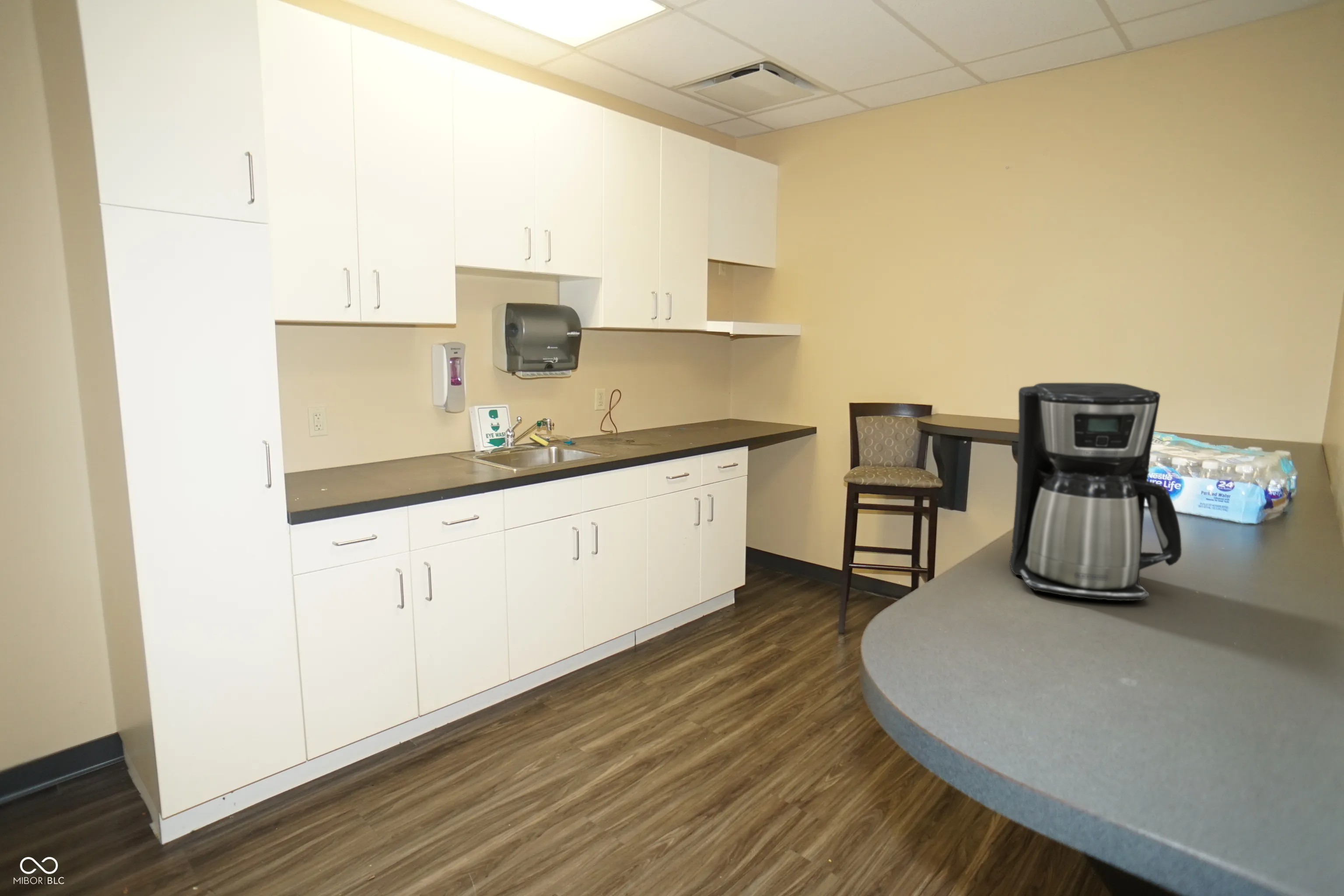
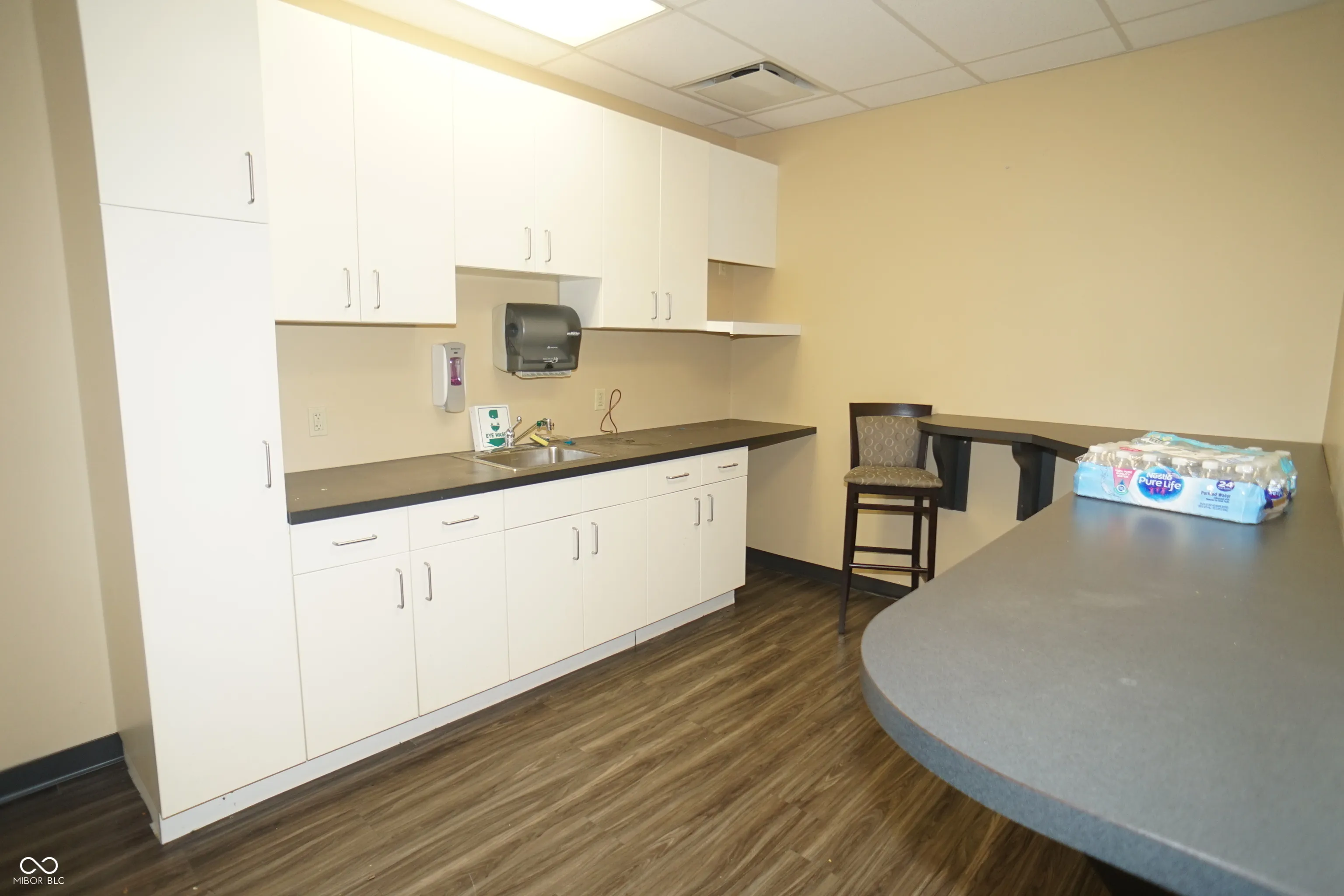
- coffee maker (1094, 481)
